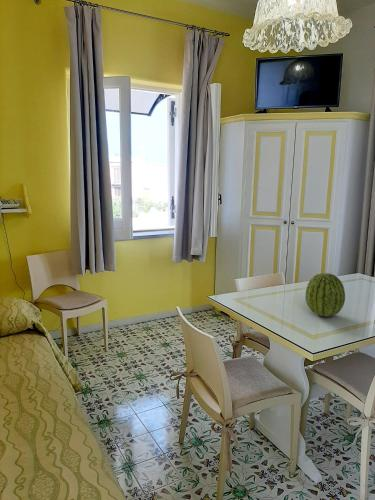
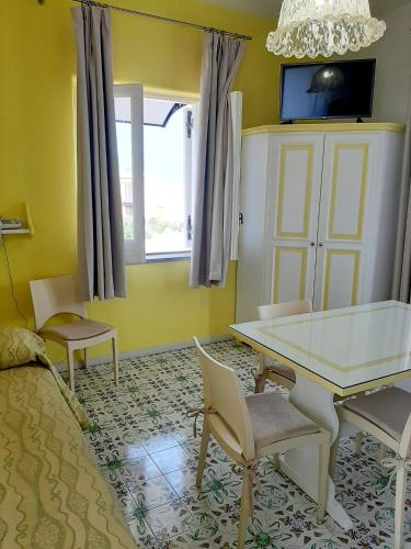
- fruit (325, 294)
